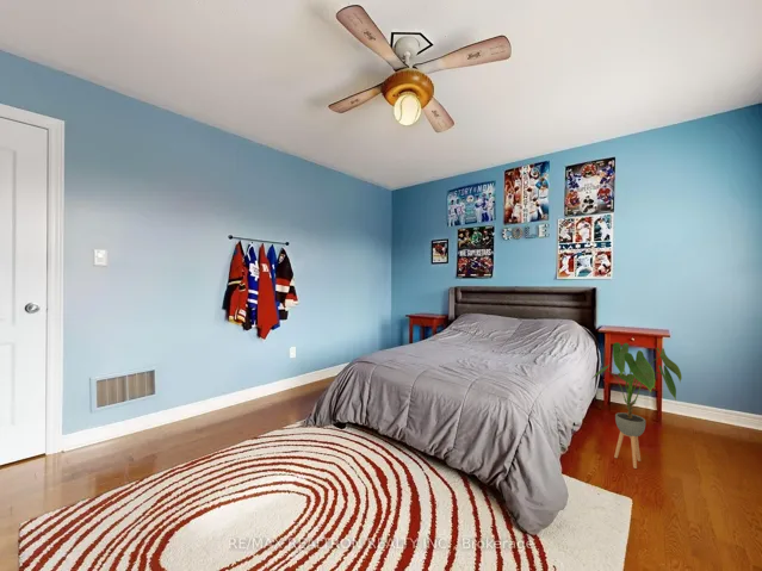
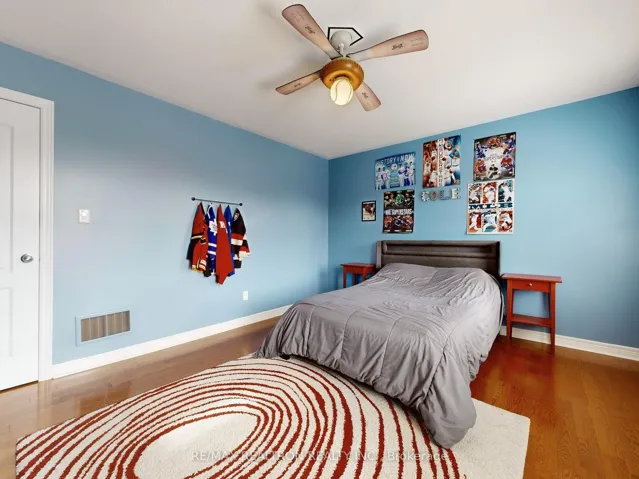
- house plant (636, 403)
